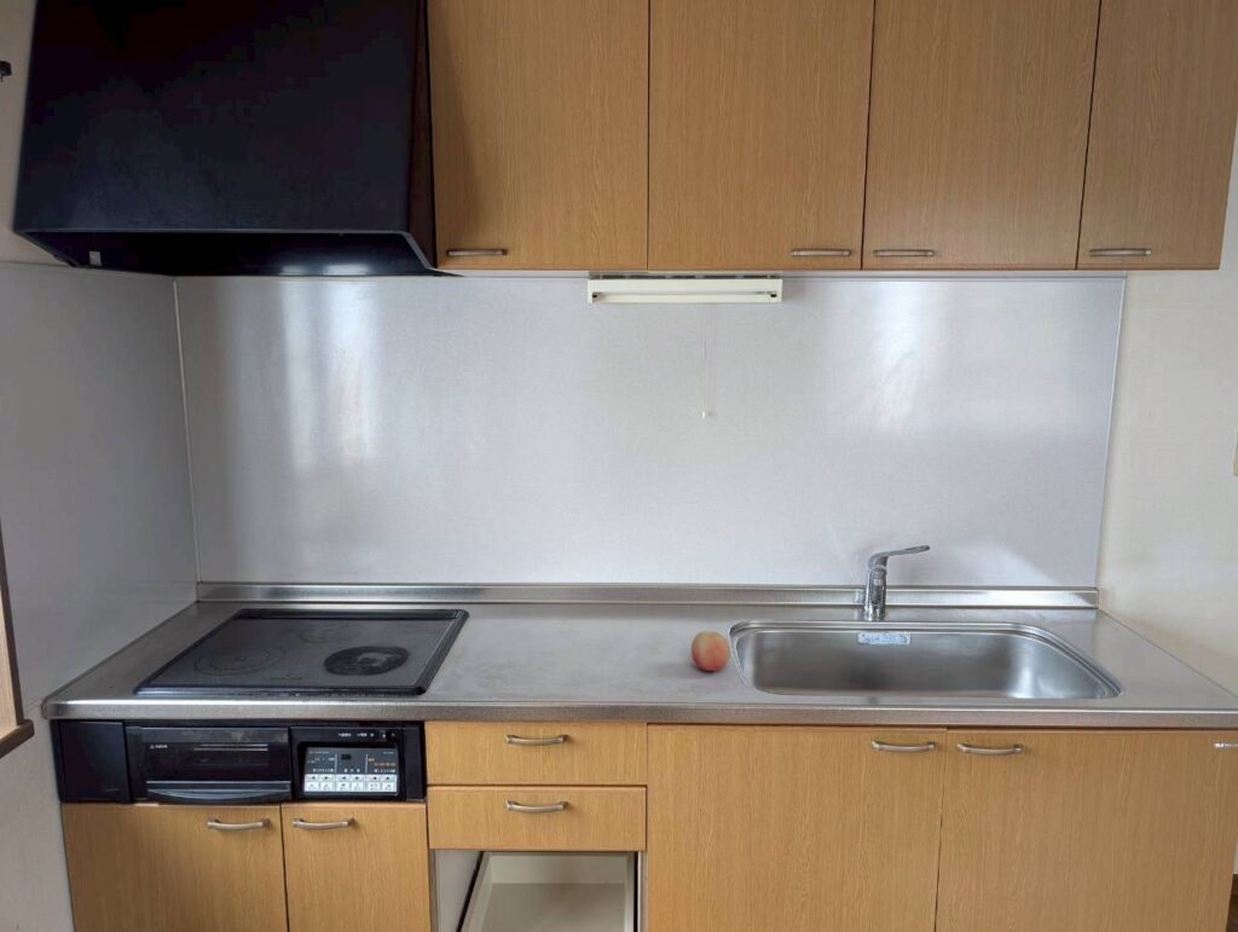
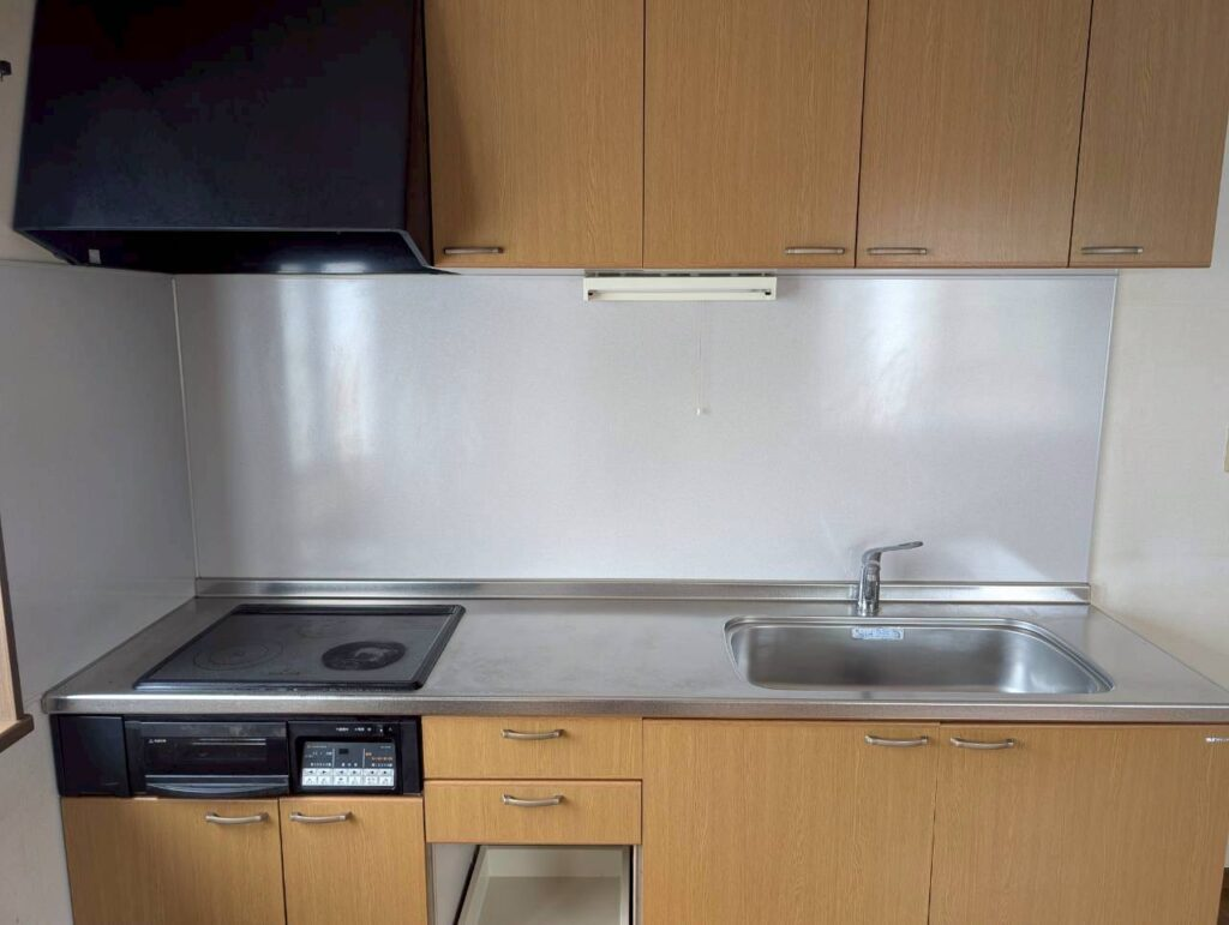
- fruit (710, 650)
